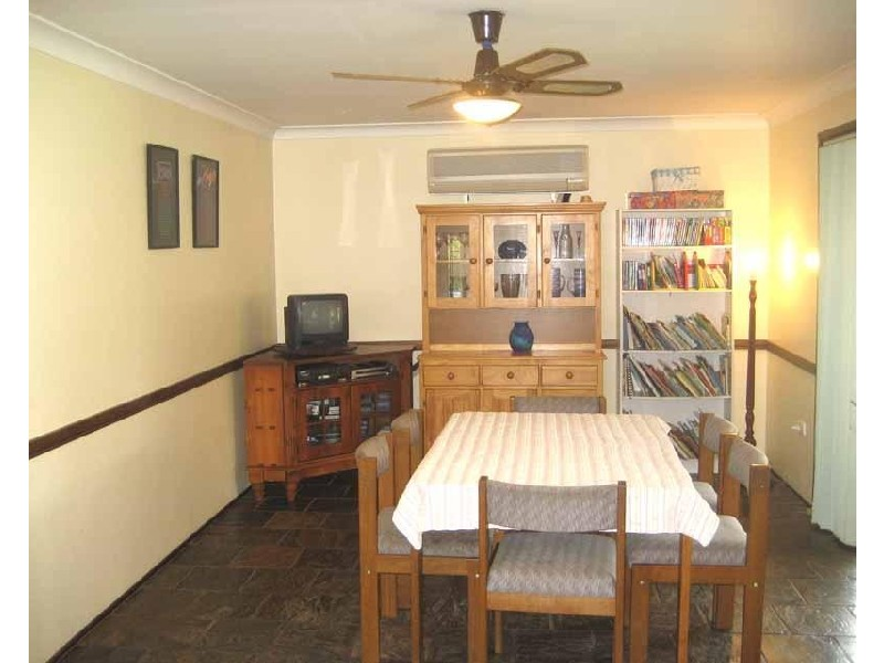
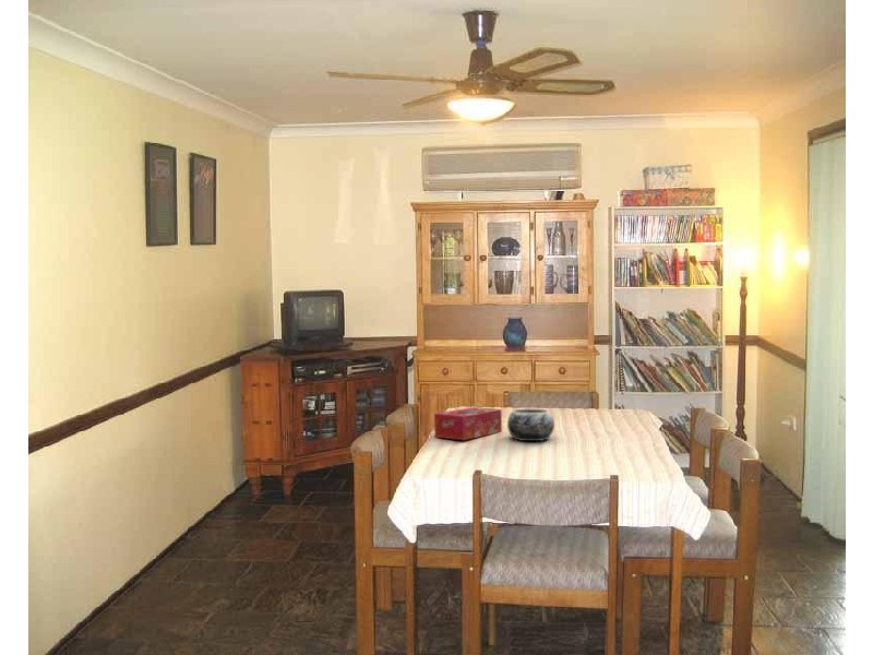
+ decorative bowl (530, 425)
+ tissue box (468, 422)
